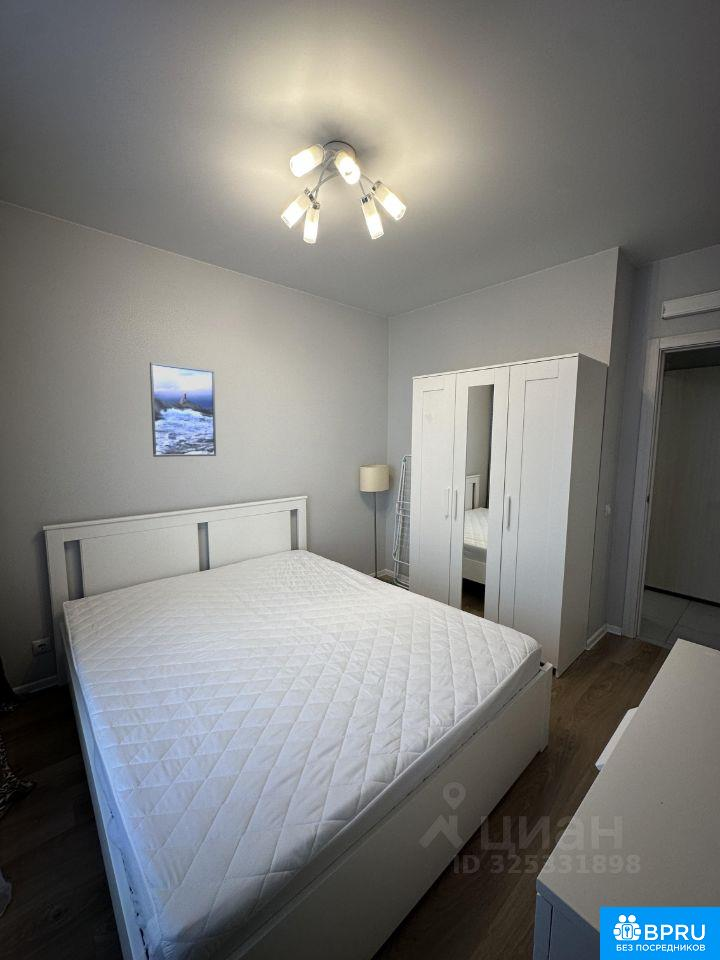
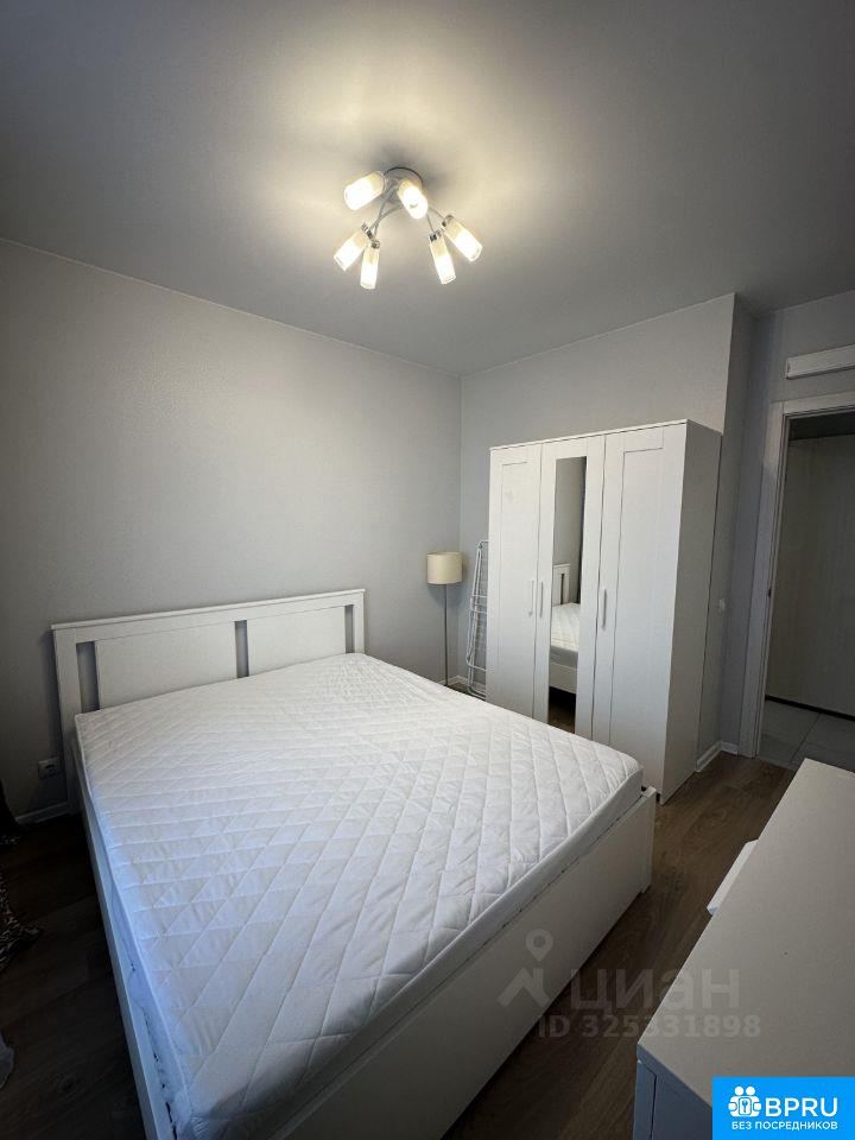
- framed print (184, 411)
